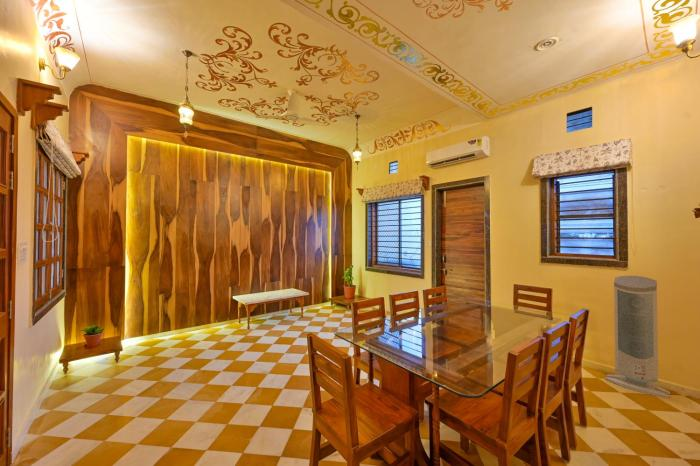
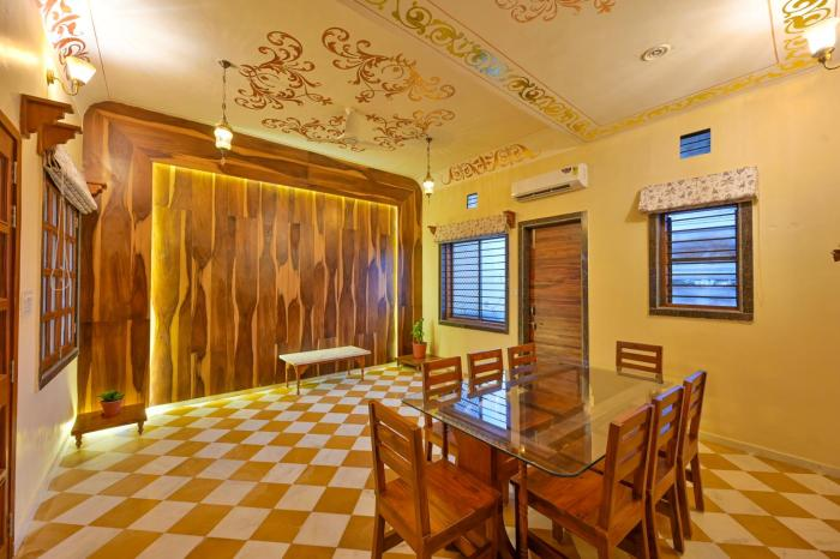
- air purifier (635, 331)
